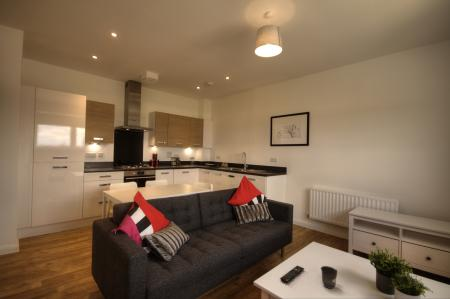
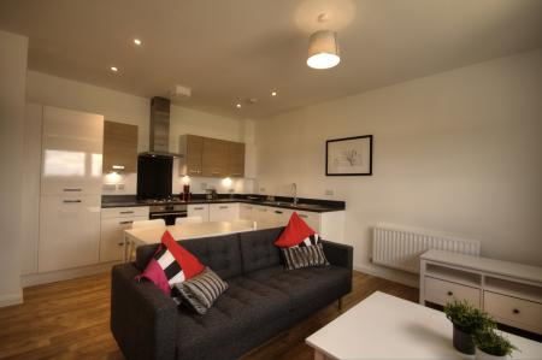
- mug (330, 277)
- remote control (292, 274)
